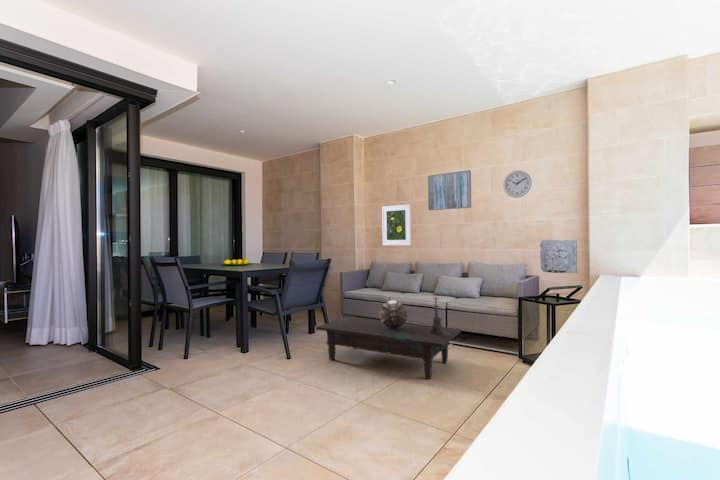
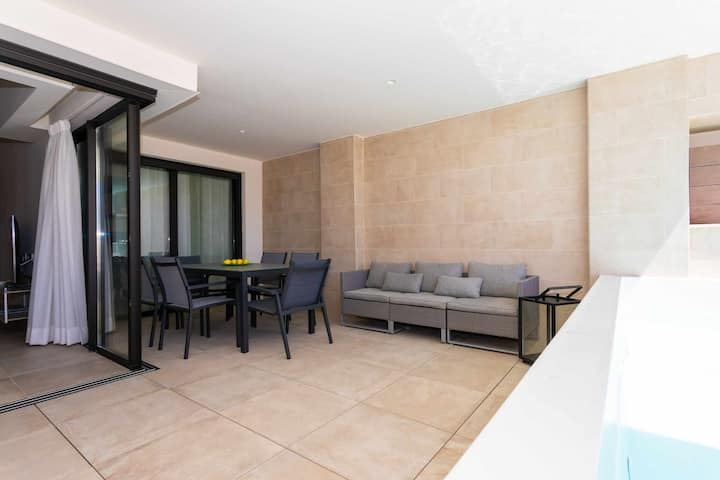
- wall art (448, 191)
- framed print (396, 225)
- decorative relief (558, 256)
- decorative bowl (393, 314)
- coffee table (387, 344)
- candle holder (436, 312)
- wall clock (517, 184)
